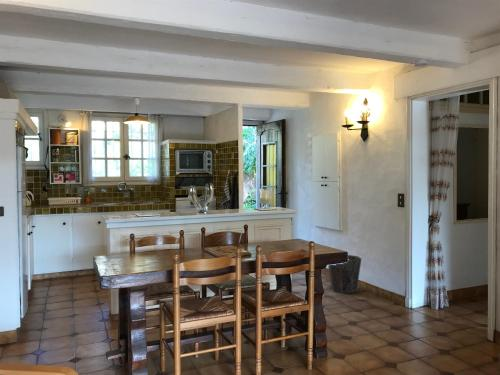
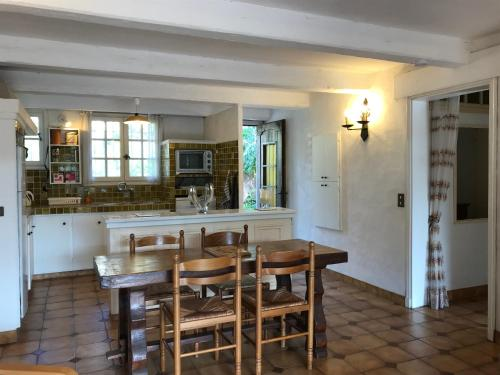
- waste bin (343, 273)
